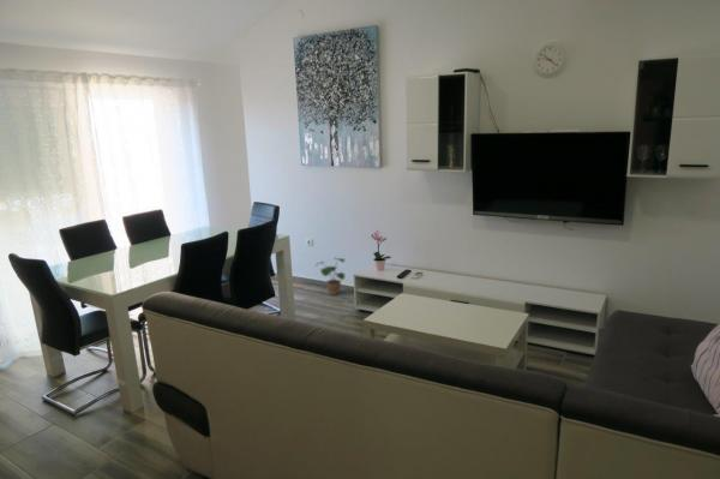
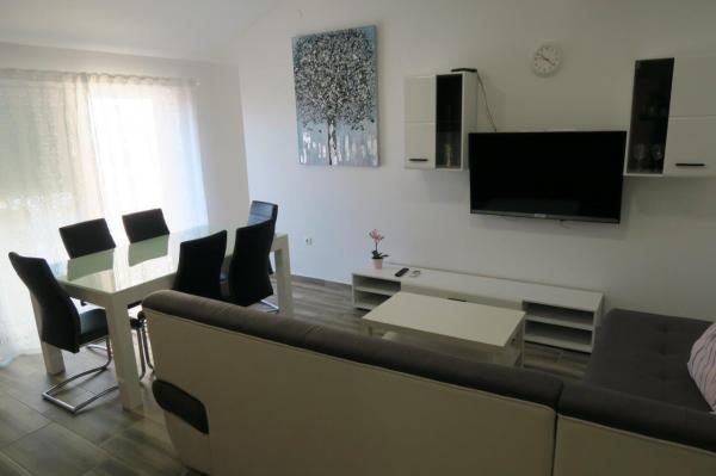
- potted plant (334, 276)
